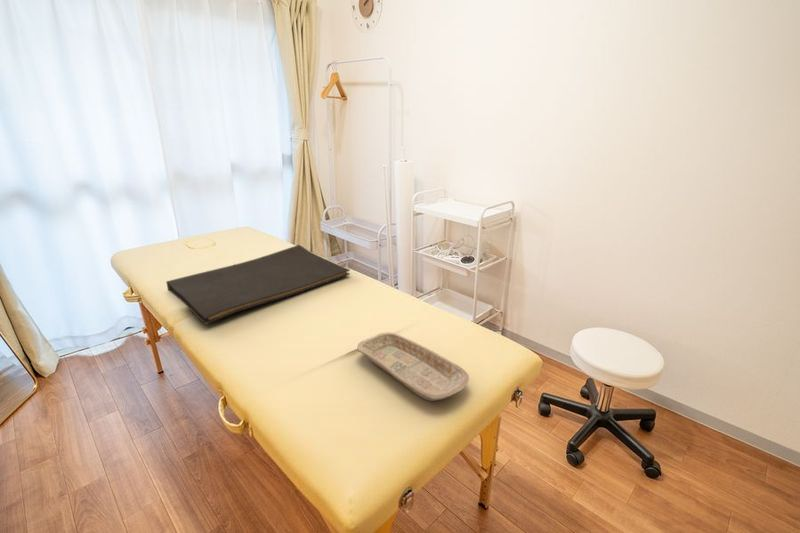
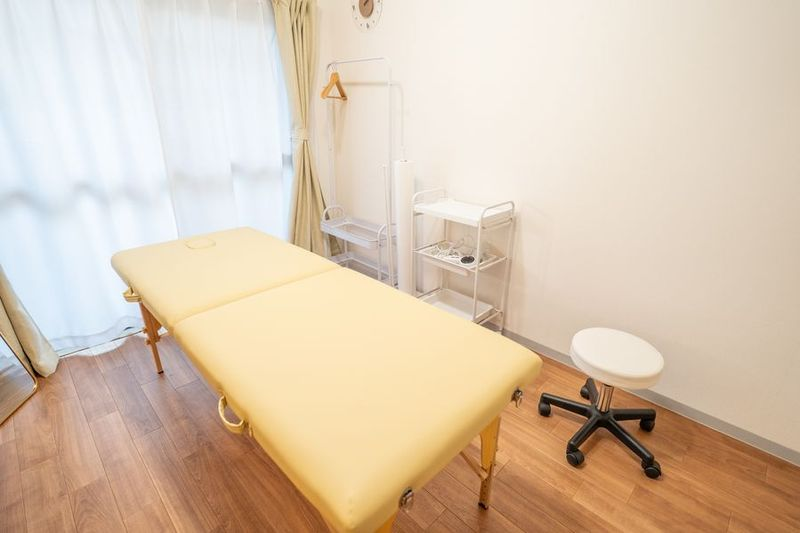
- tray (410, 365)
- hand towel (262, 277)
